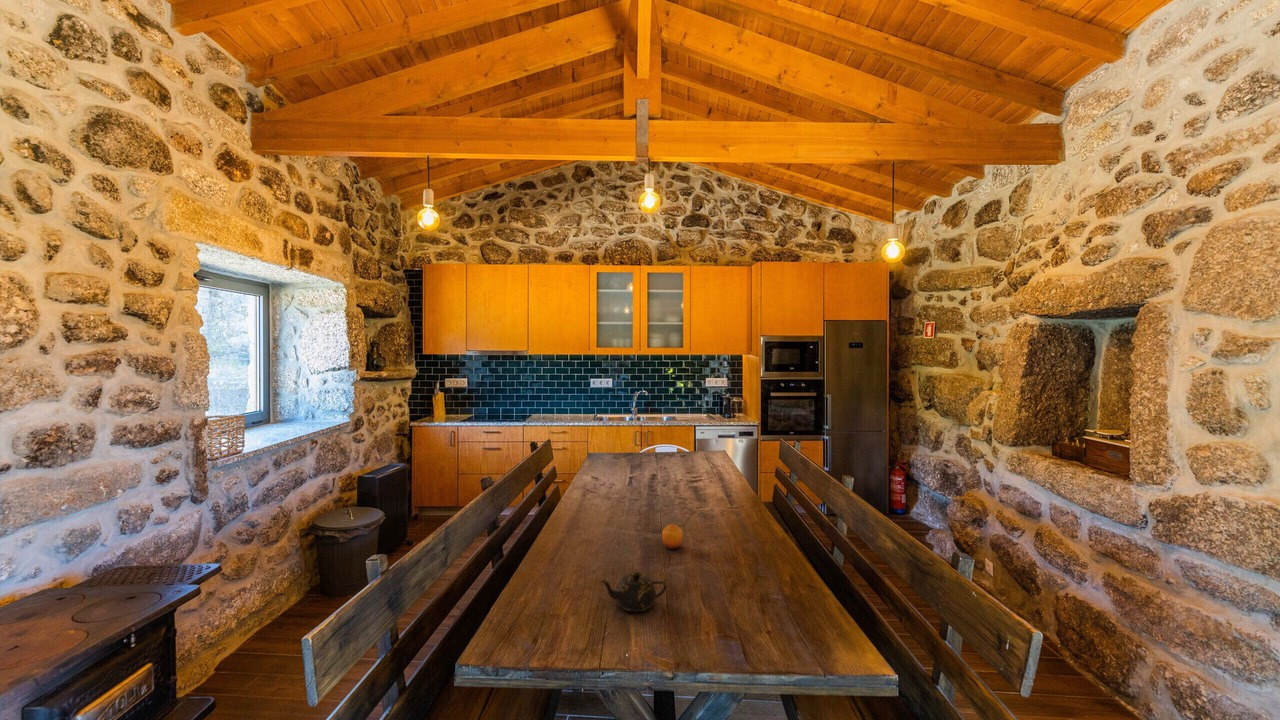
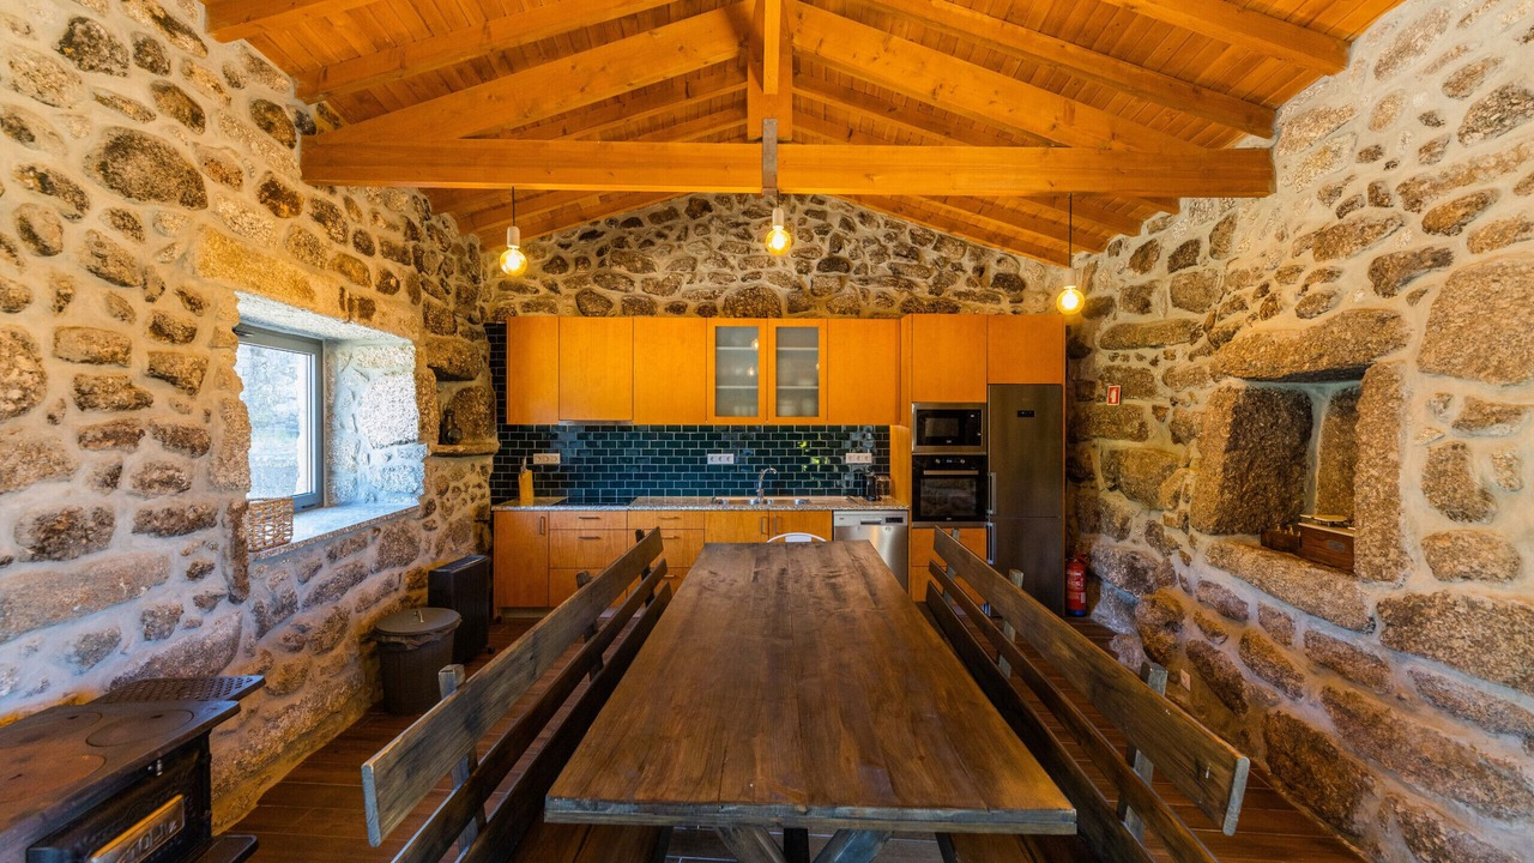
- fruit (672, 536)
- teapot (633, 588)
